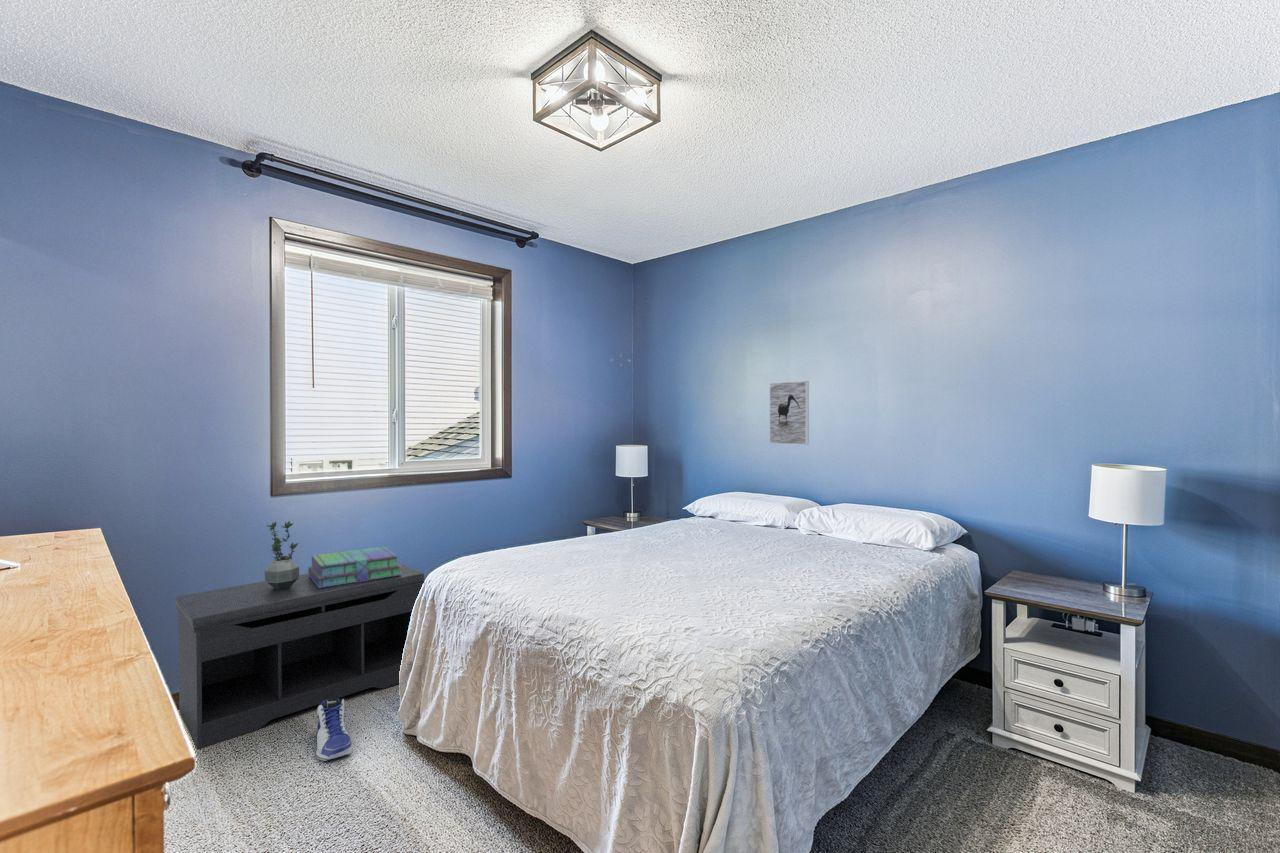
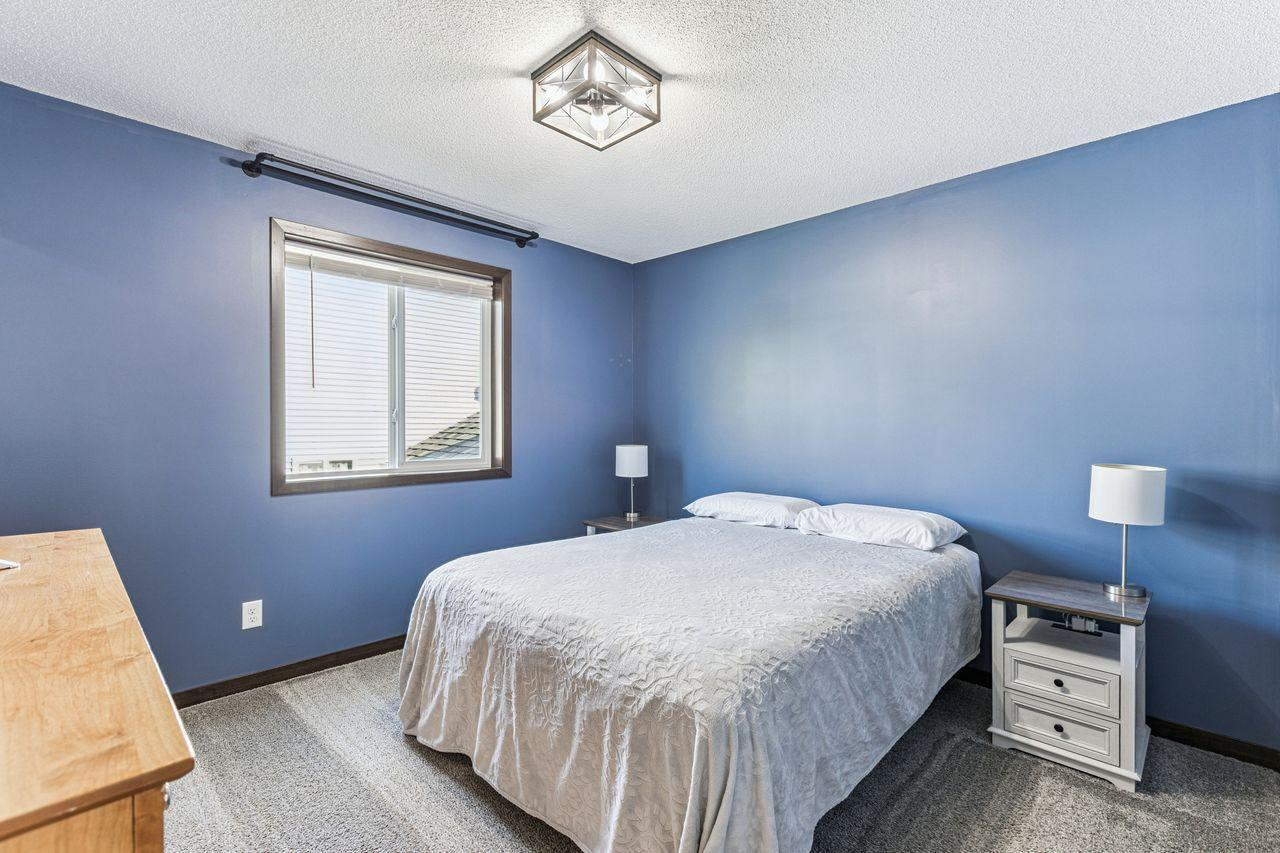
- potted plant (282, 553)
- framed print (788, 413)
- sneaker (330, 724)
- bench (309, 637)
- stack of books (354, 564)
